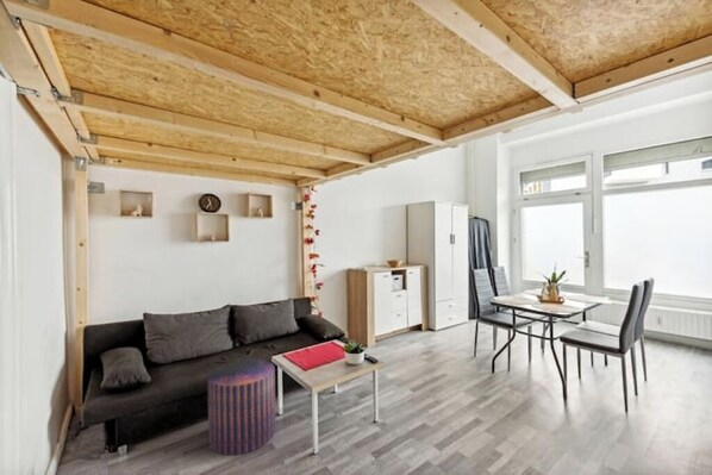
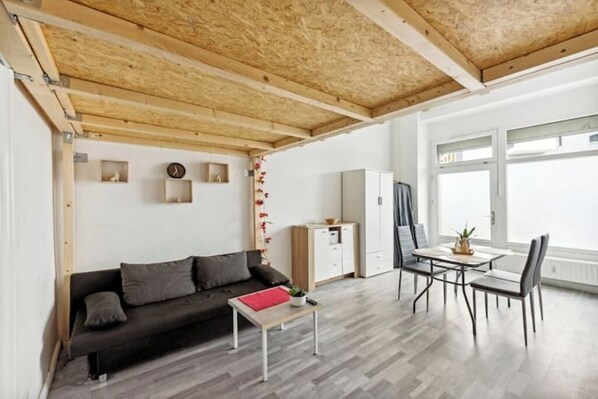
- stool (242, 402)
